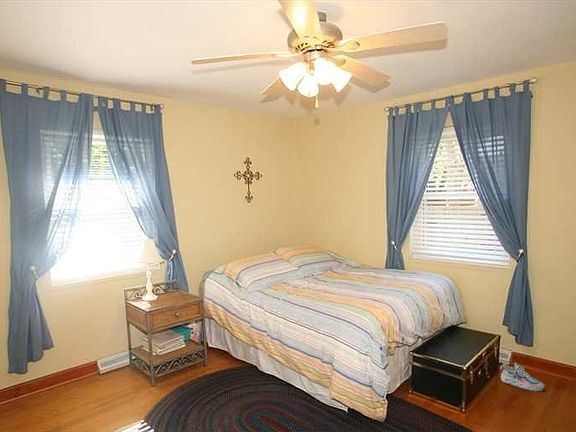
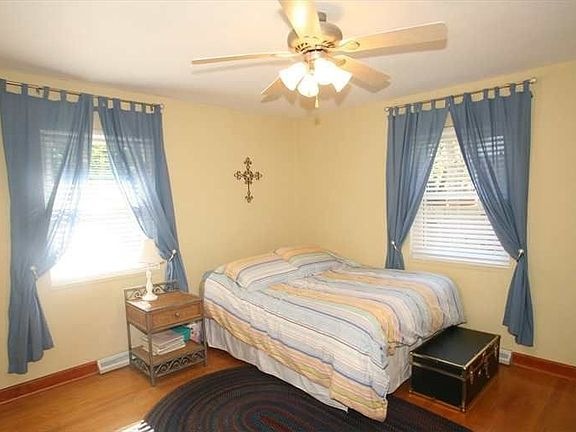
- shoe (521, 373)
